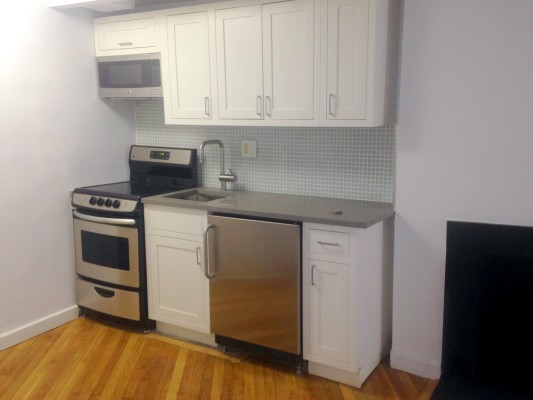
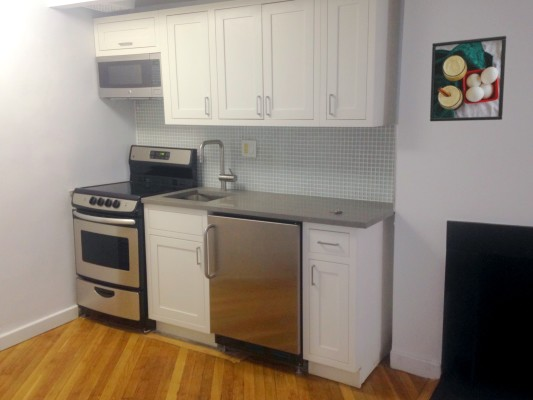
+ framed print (466, 80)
